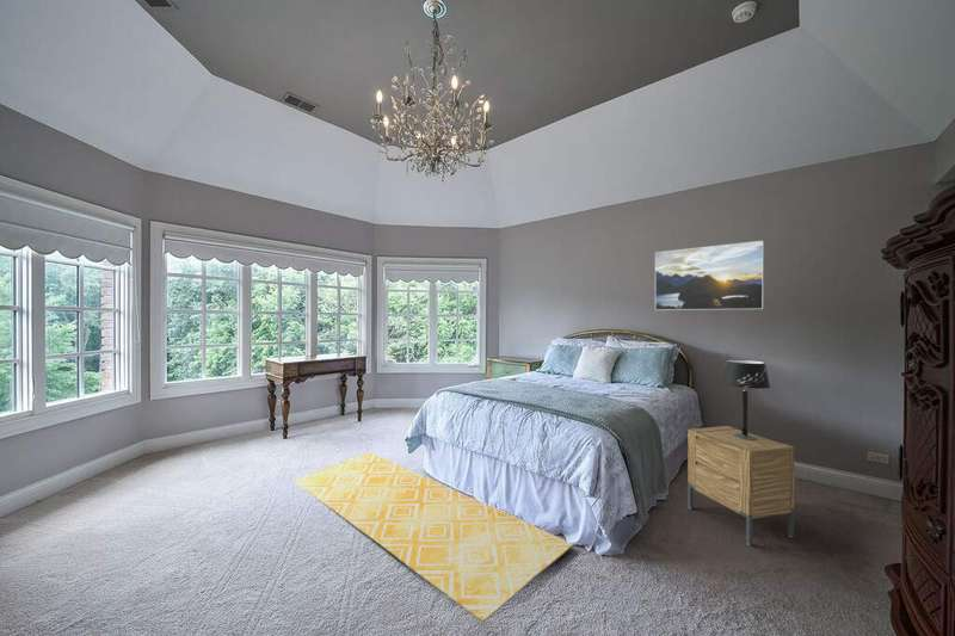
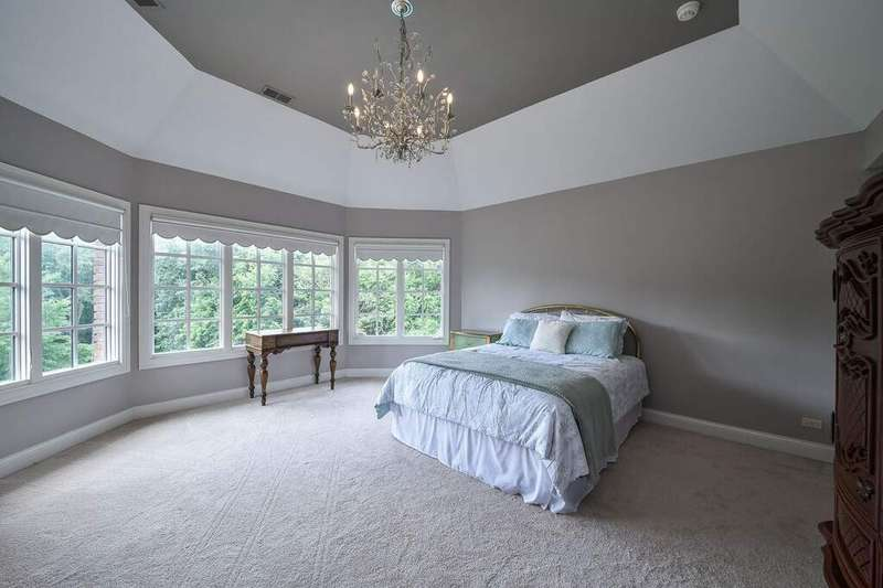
- table lamp (745, 397)
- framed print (704, 278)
- rug (394, 499)
- nightstand (737, 478)
